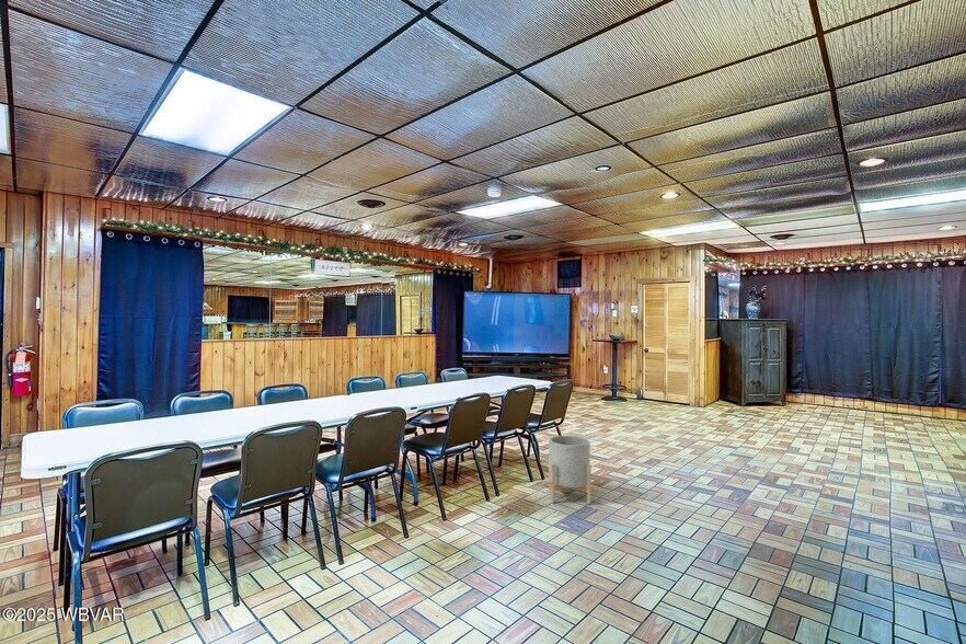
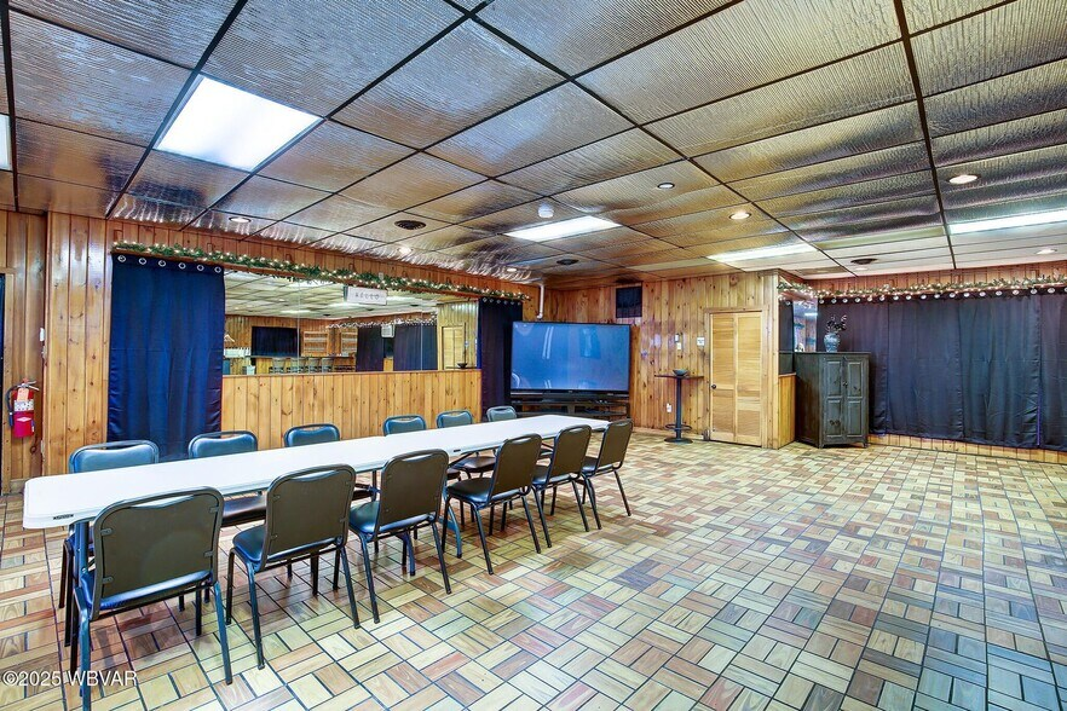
- planter (568, 468)
